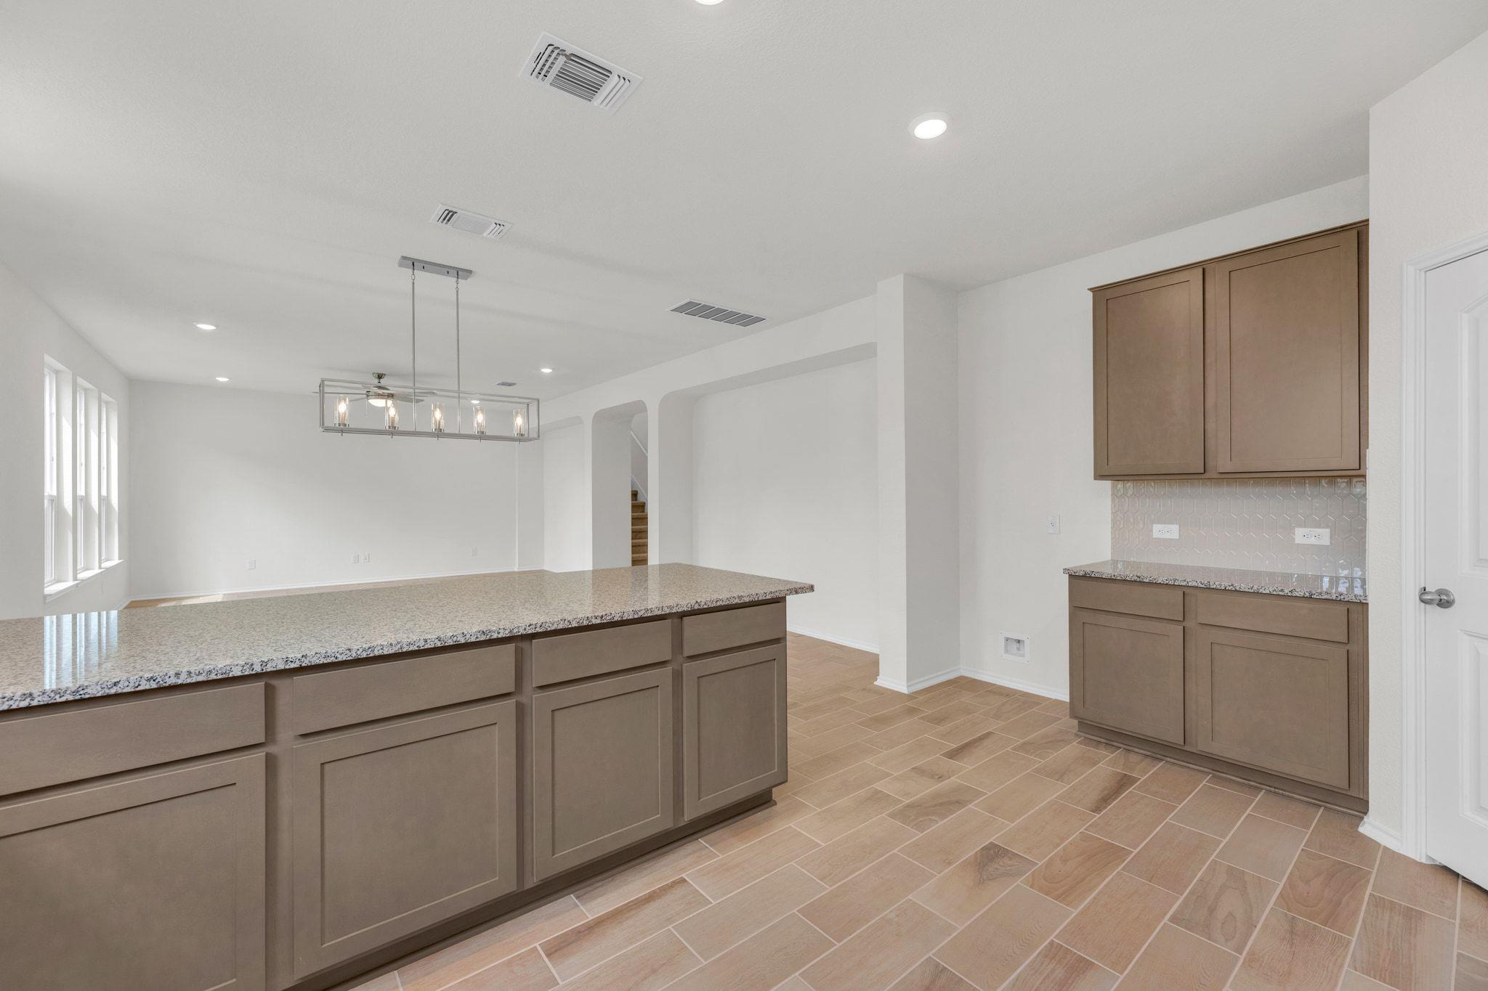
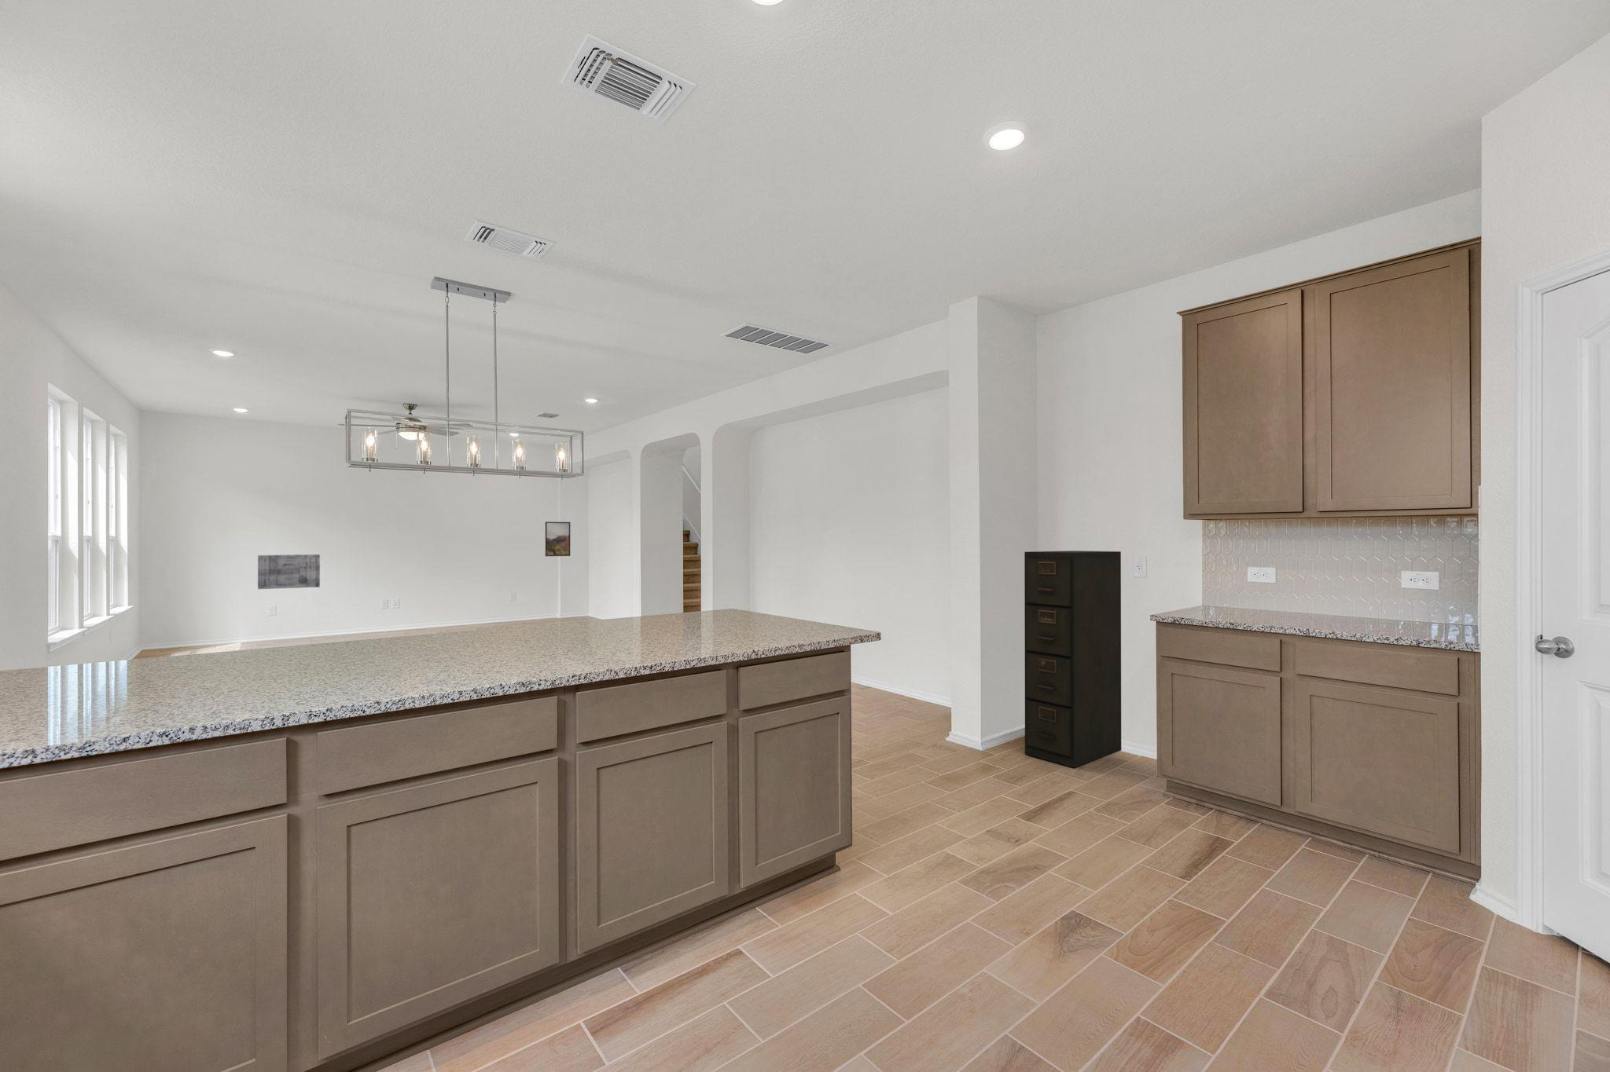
+ filing cabinet (1070, 652)
+ wall art (290, 571)
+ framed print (558, 538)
